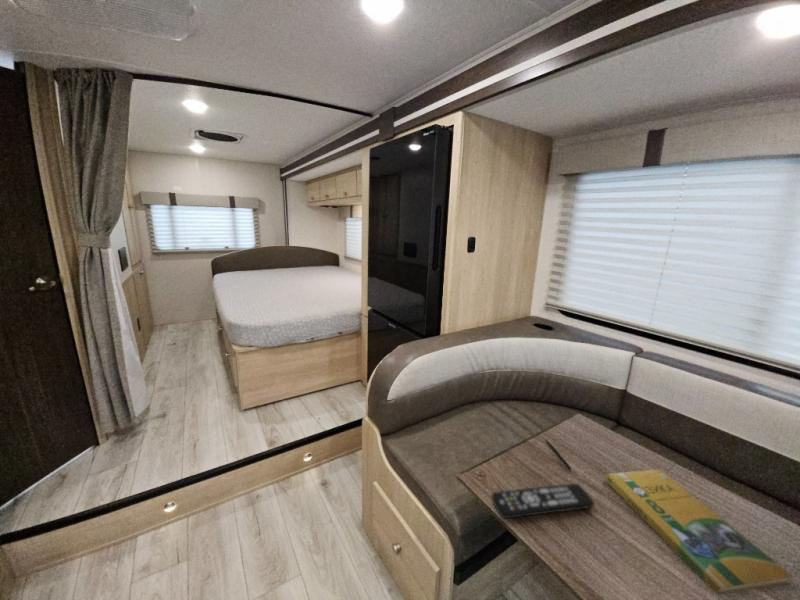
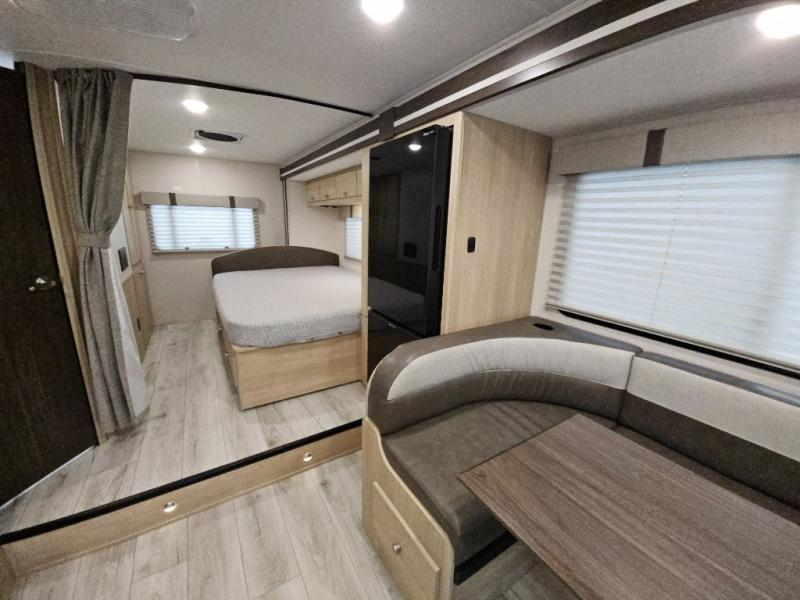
- remote control (542, 500)
- booklet (682, 519)
- pen (556, 452)
